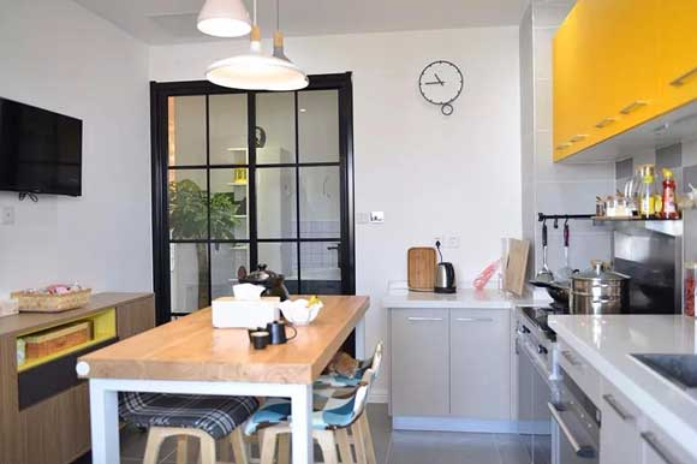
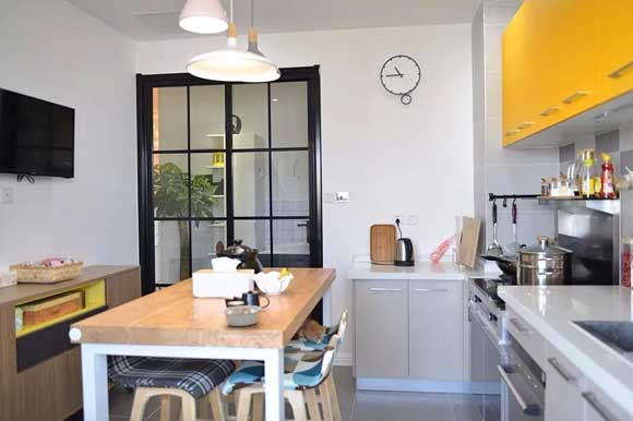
+ legume (243, 314)
